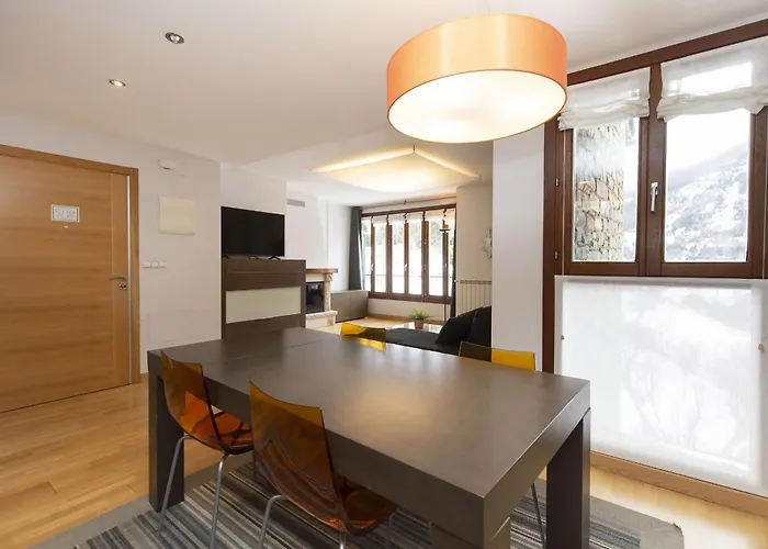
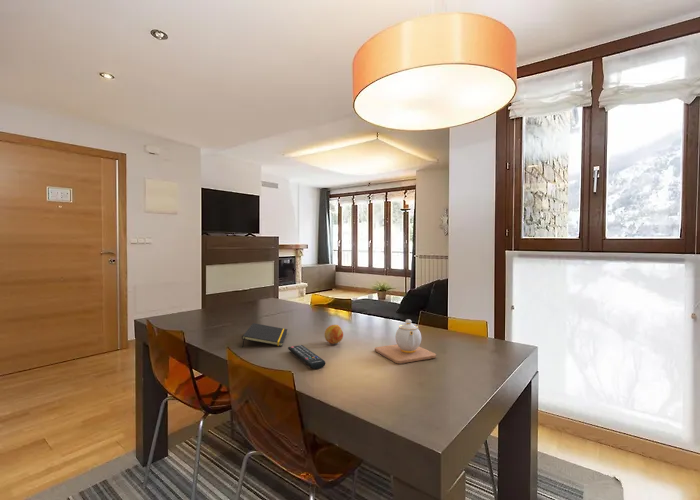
+ fruit (333, 333)
+ notepad (266, 333)
+ teapot (404, 336)
+ remote control (305, 355)
